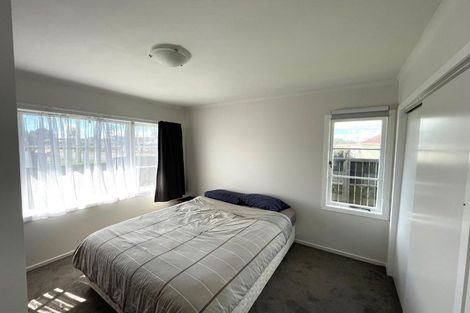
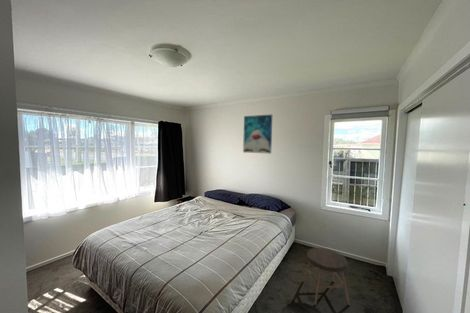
+ wall art (257, 134)
+ stool (325, 270)
